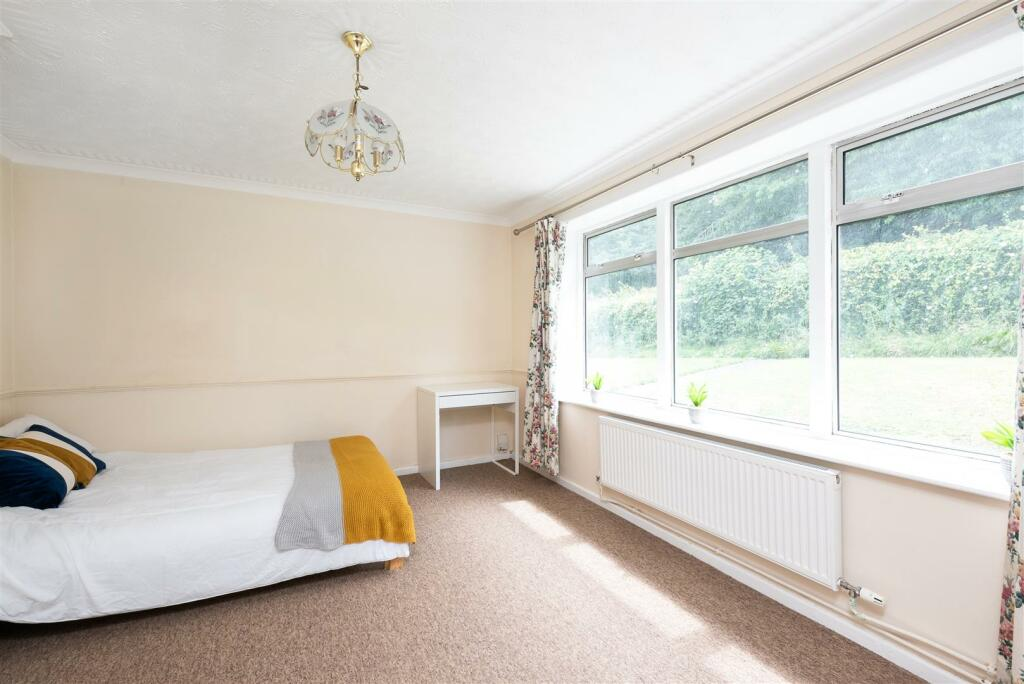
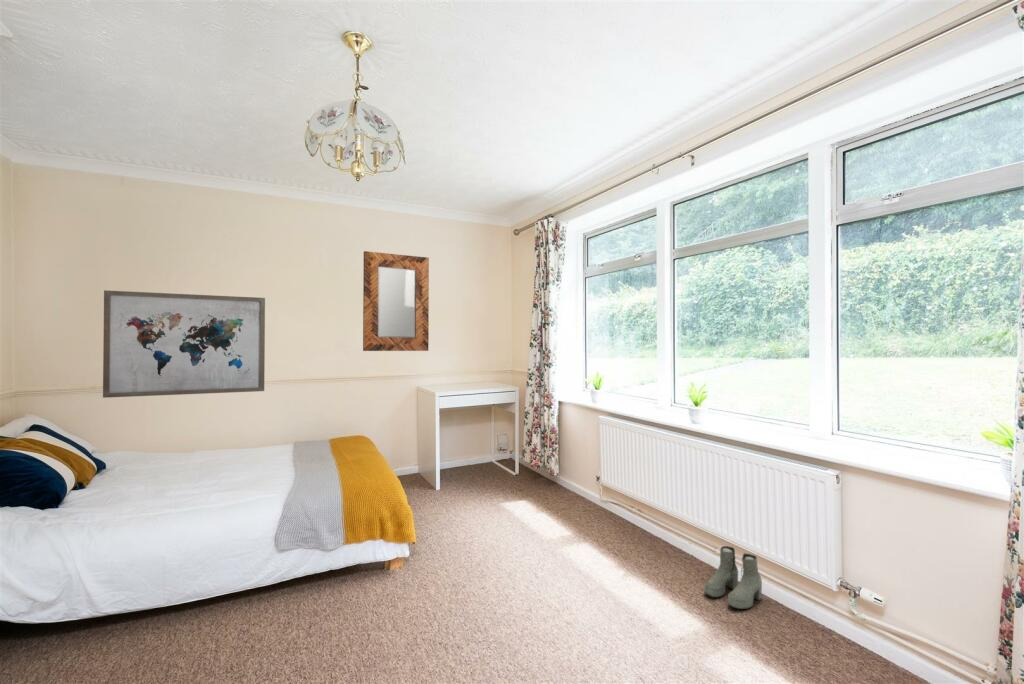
+ wall art (189, 344)
+ boots (733, 575)
+ home mirror (397, 302)
